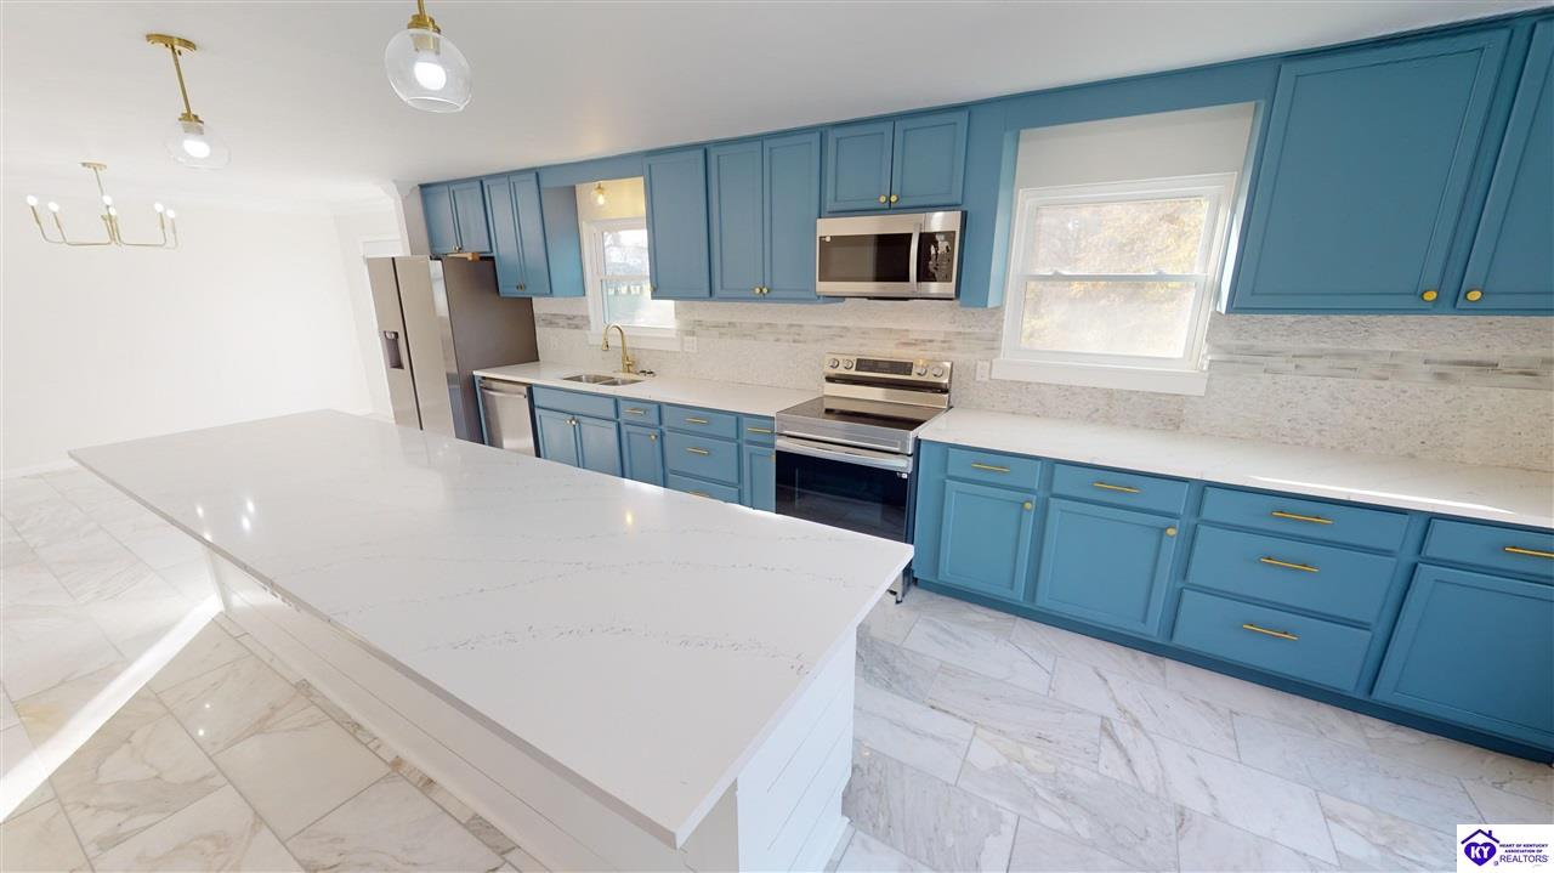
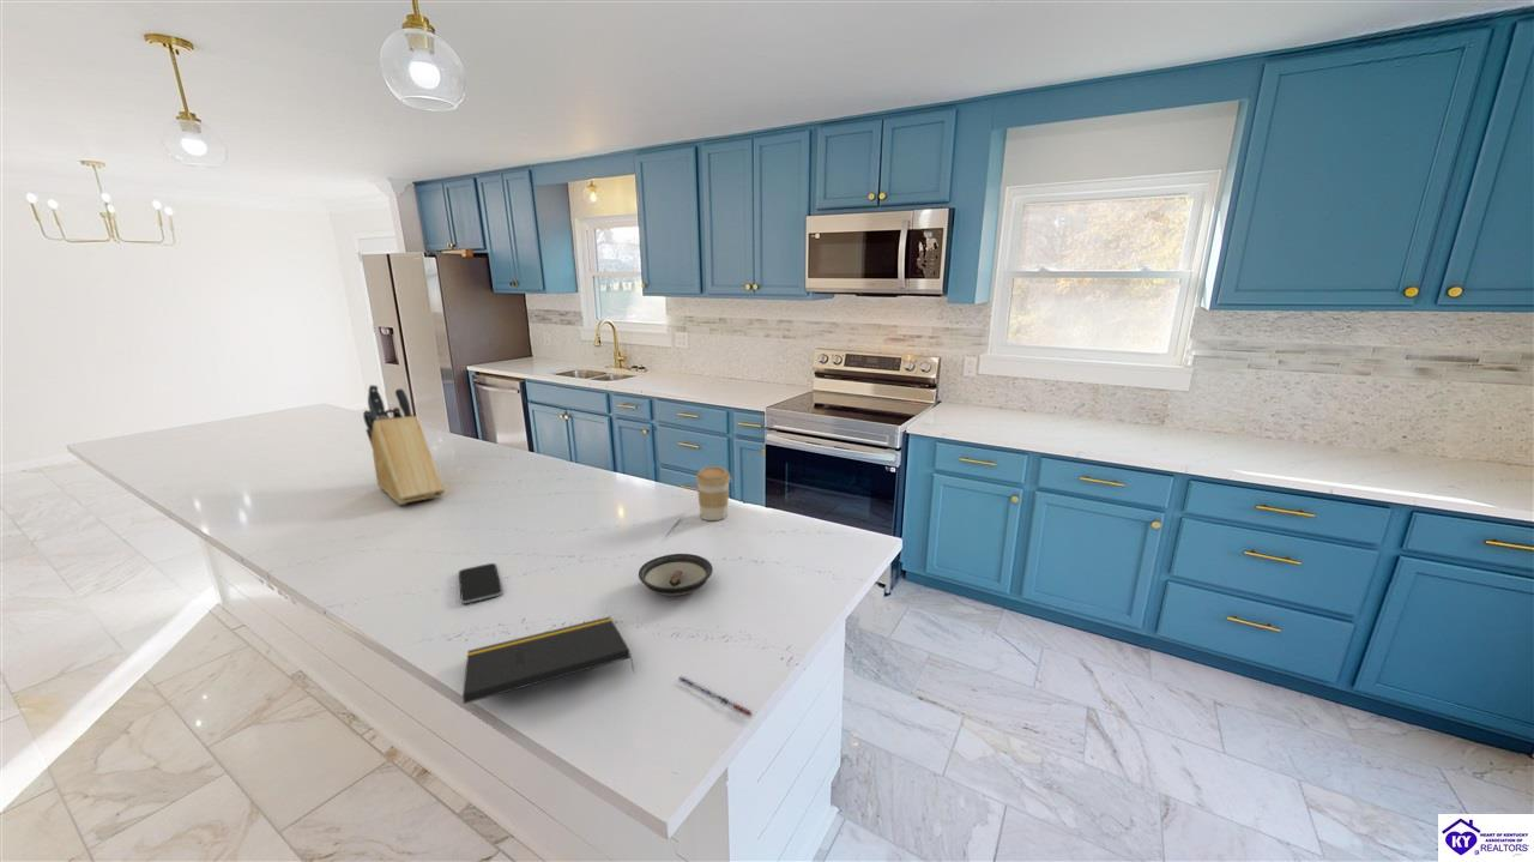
+ pen (713, 694)
+ knife block (399, 439)
+ smartphone (479, 581)
+ saucer (676, 578)
+ coffee cup (713, 493)
+ notepad (546, 653)
